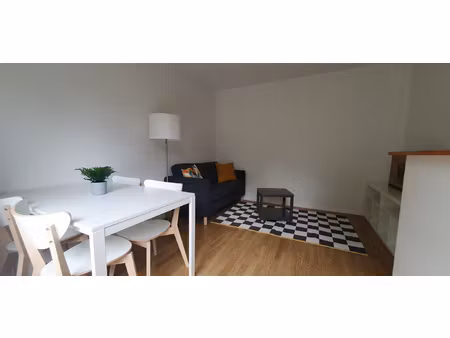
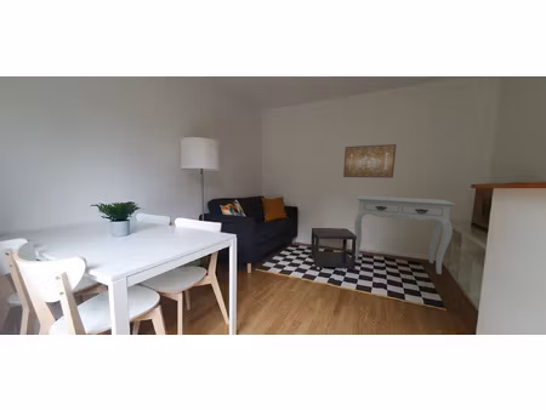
+ wall art (368, 161)
+ console table (396, 218)
